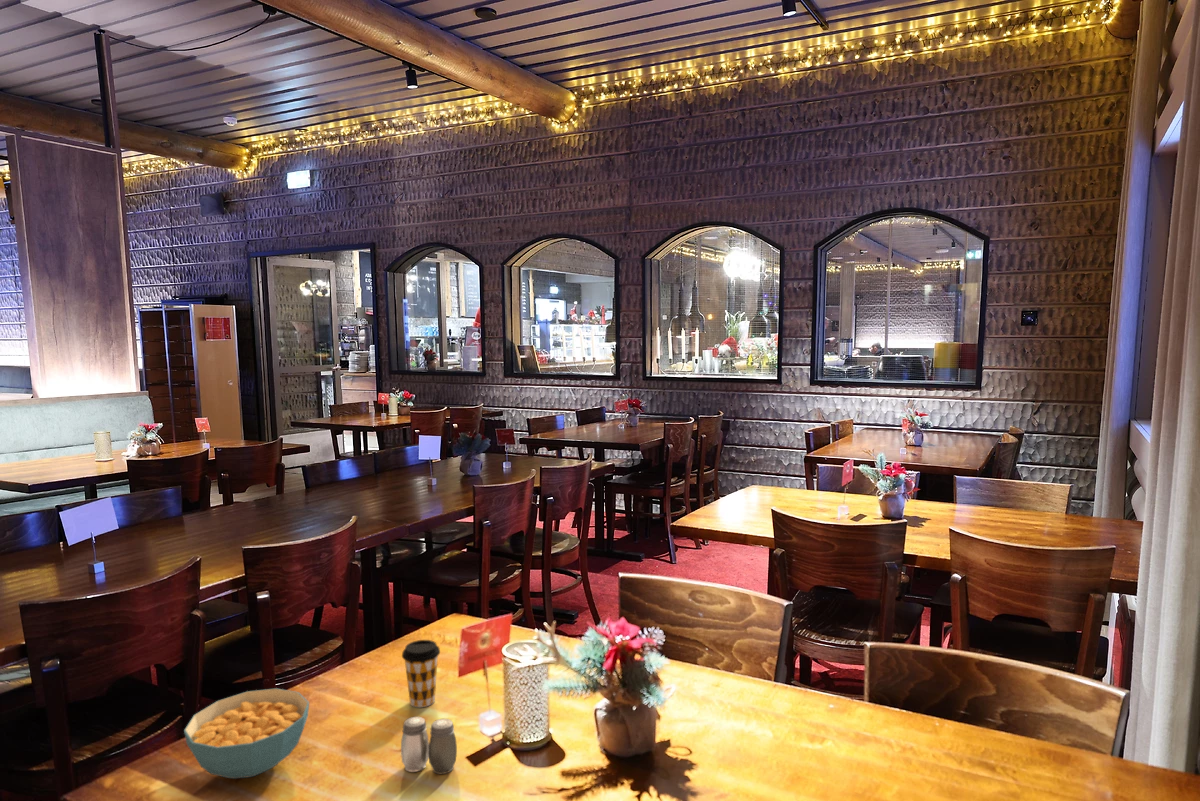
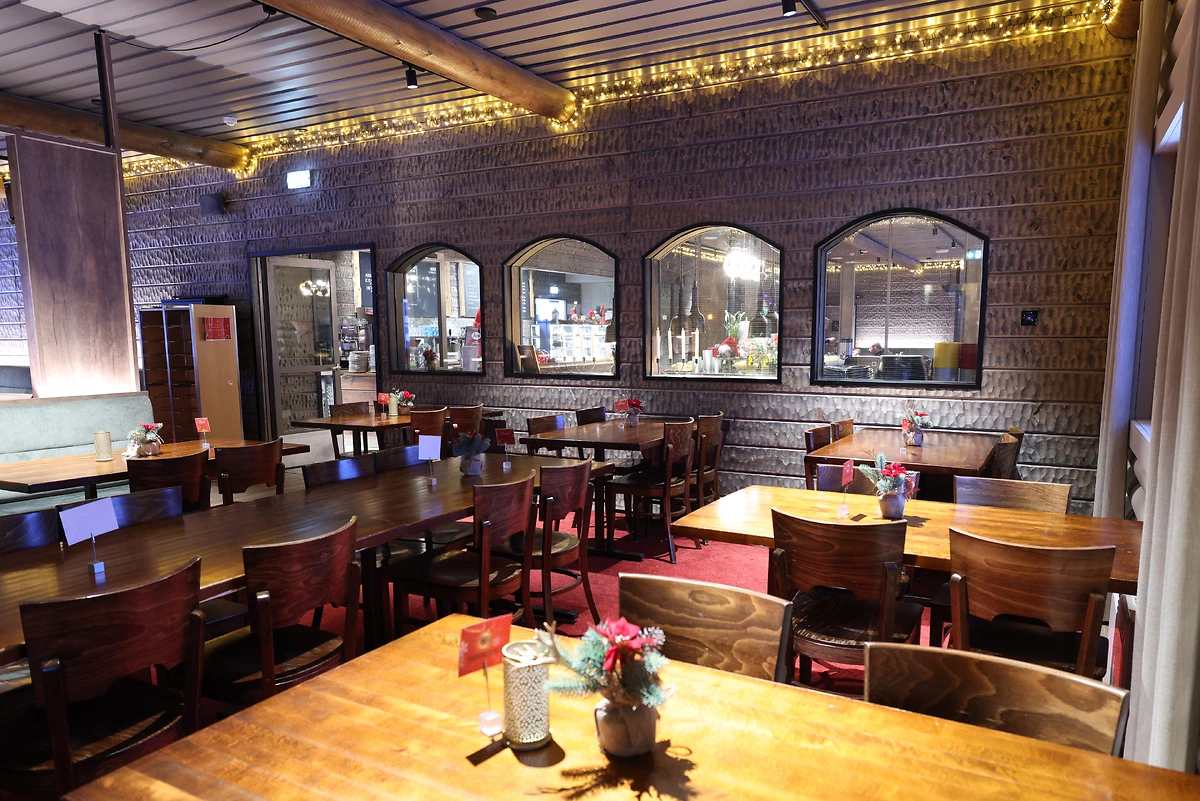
- coffee cup (421, 673)
- salt and pepper shaker (428, 744)
- cereal bowl (250, 741)
